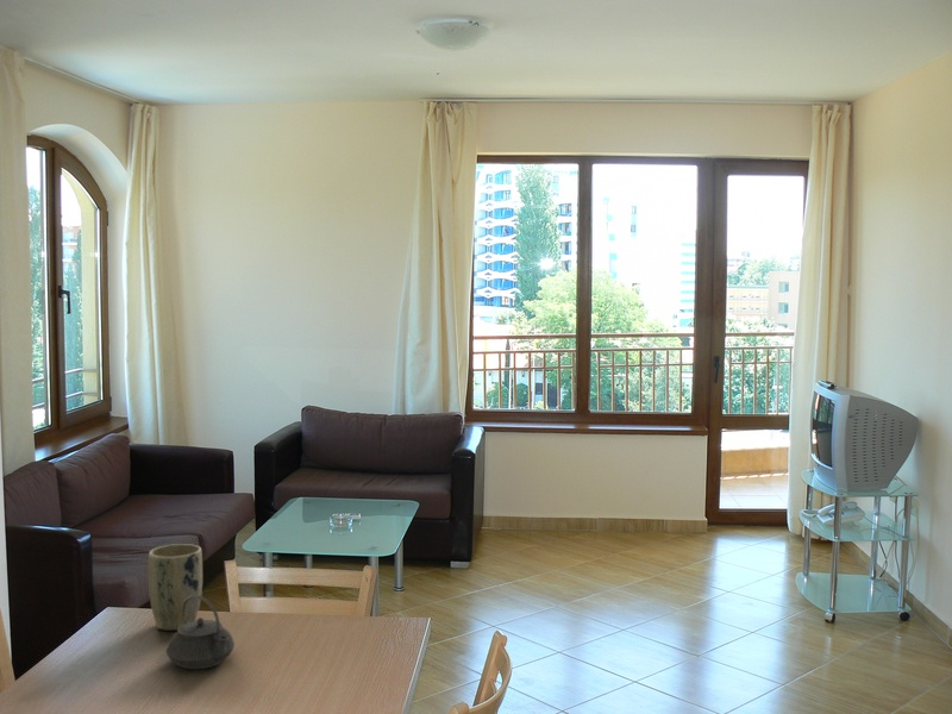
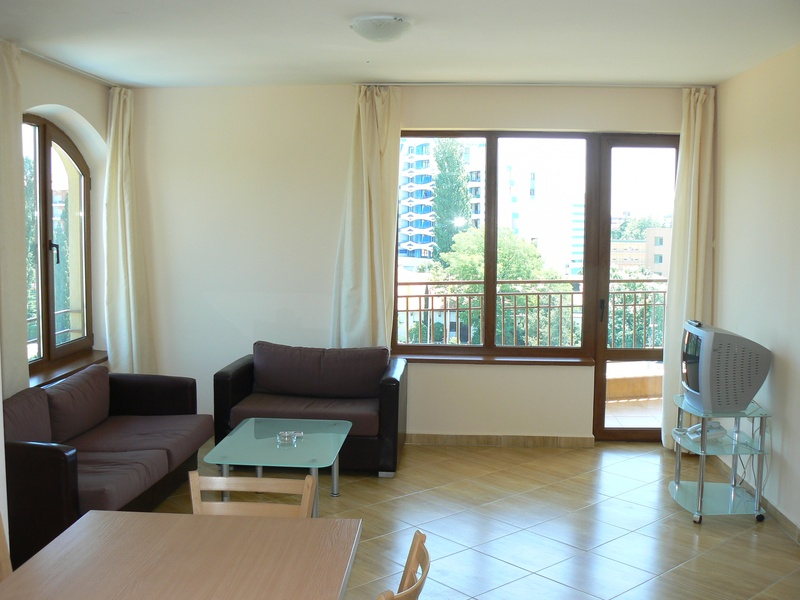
- teapot (203, 628)
- plant pot (175, 587)
